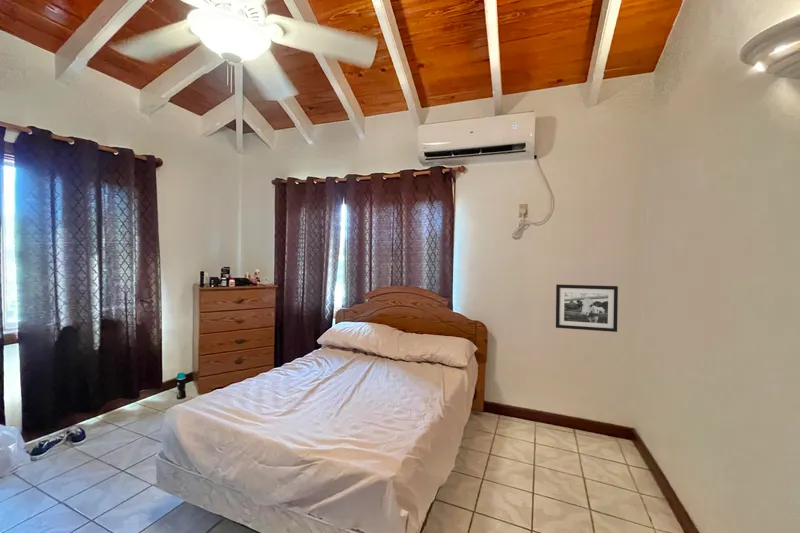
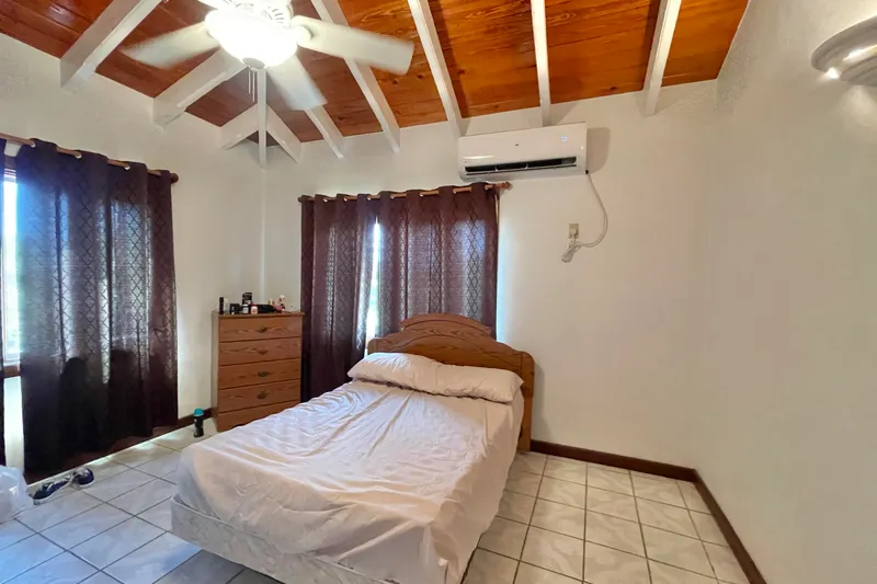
- picture frame (585, 307)
